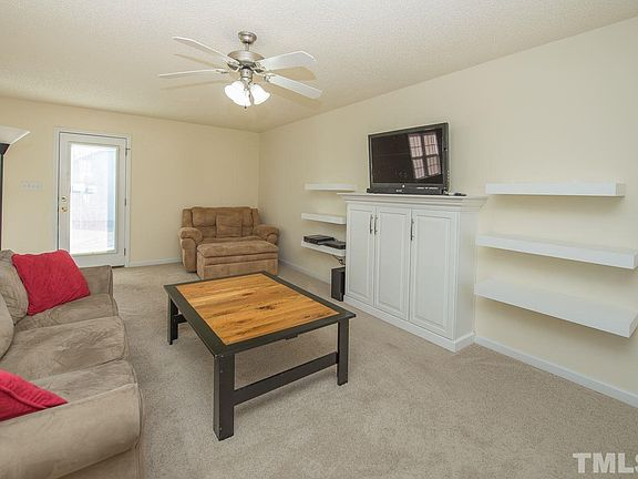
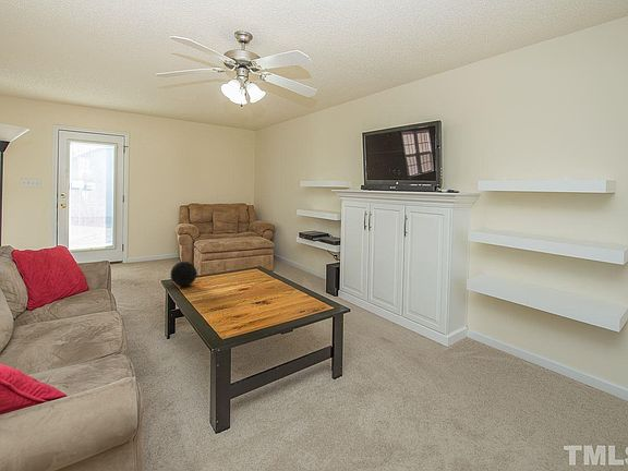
+ decorative orb (183, 274)
